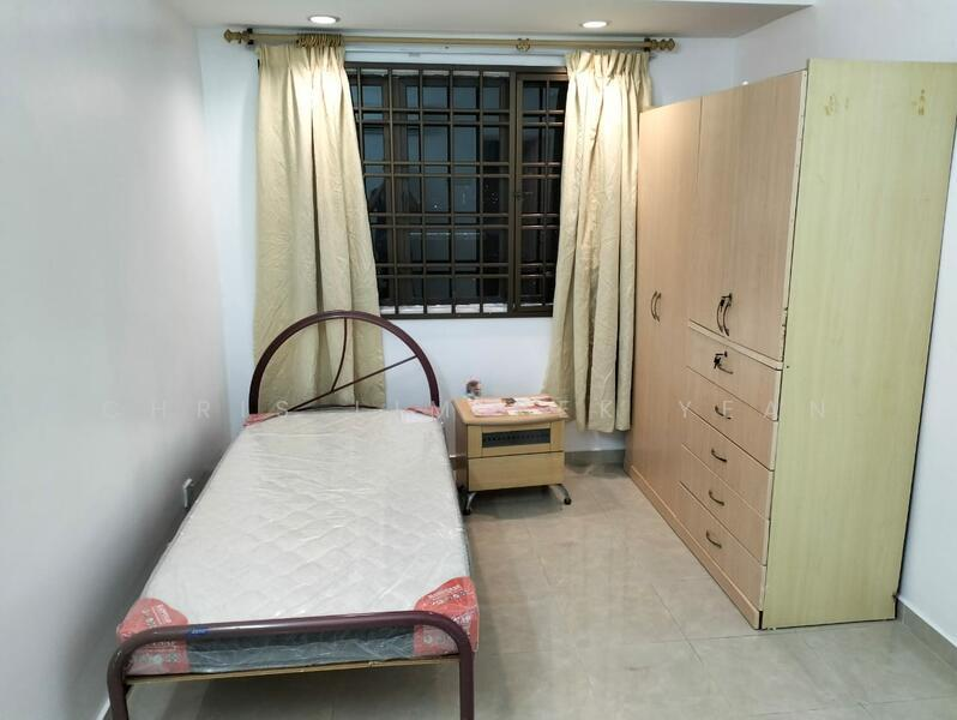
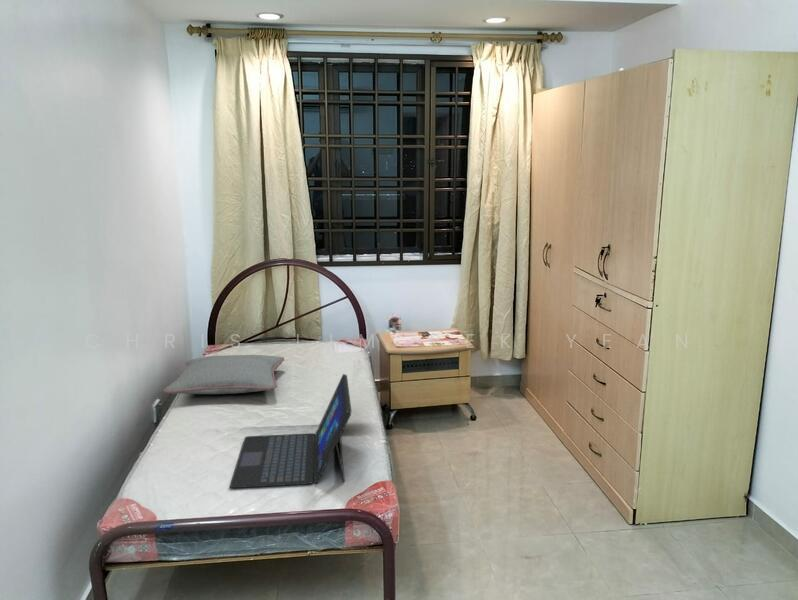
+ laptop (293, 434)
+ pillow (228, 373)
